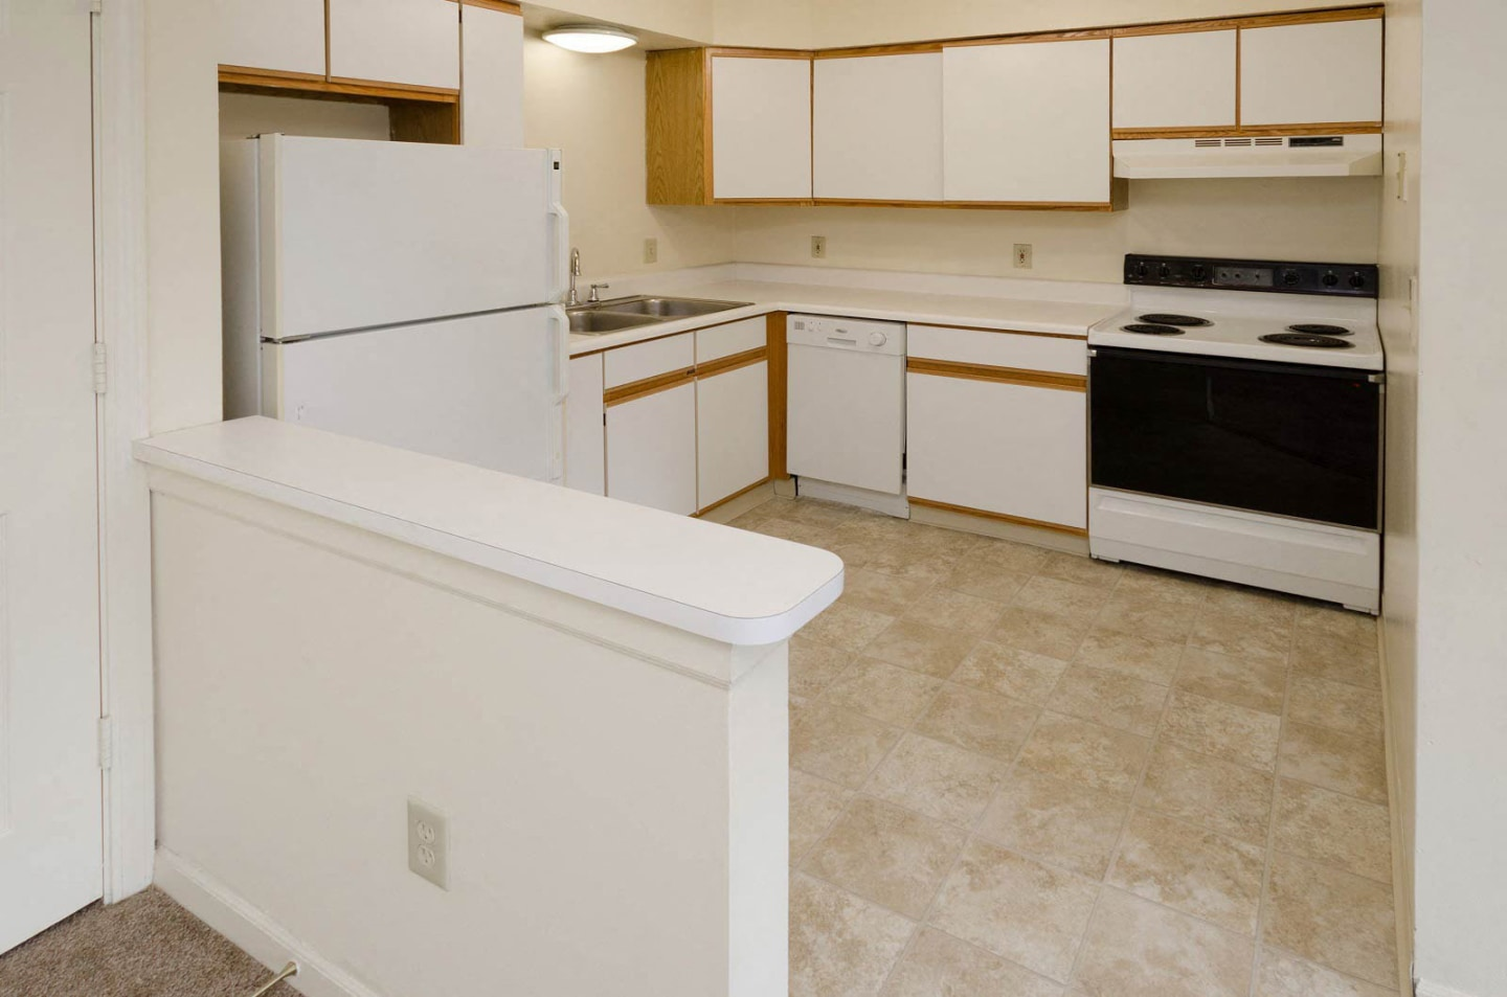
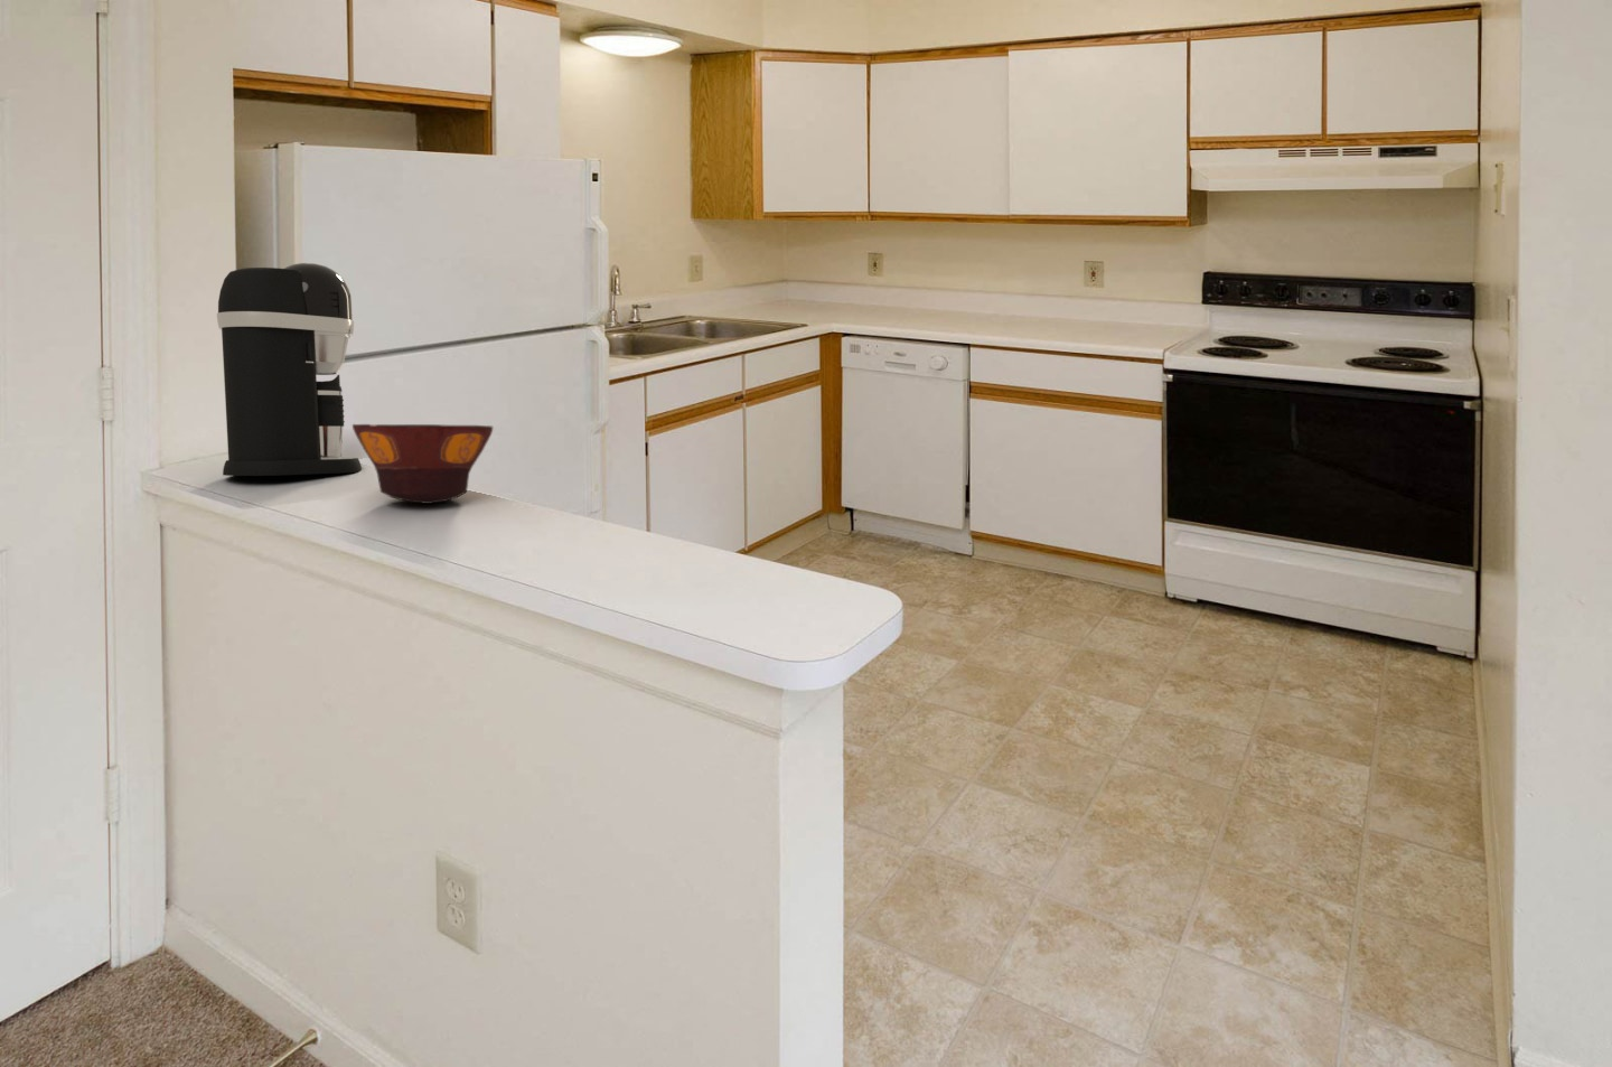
+ bowl (425, 463)
+ coffee maker (289, 367)
